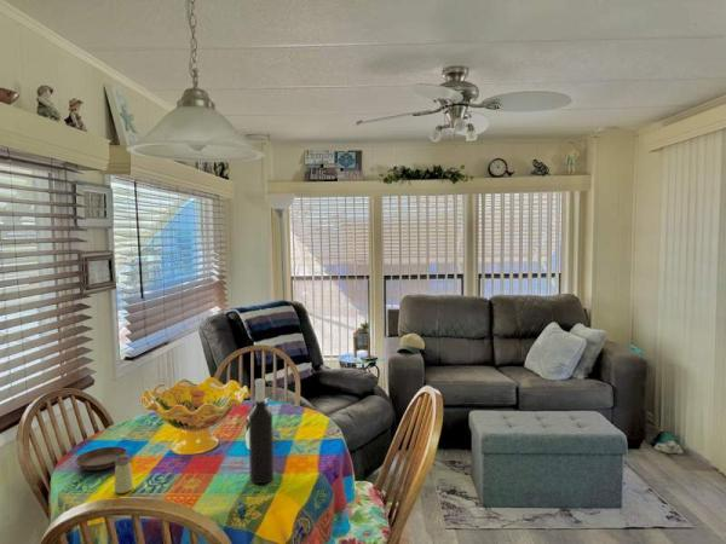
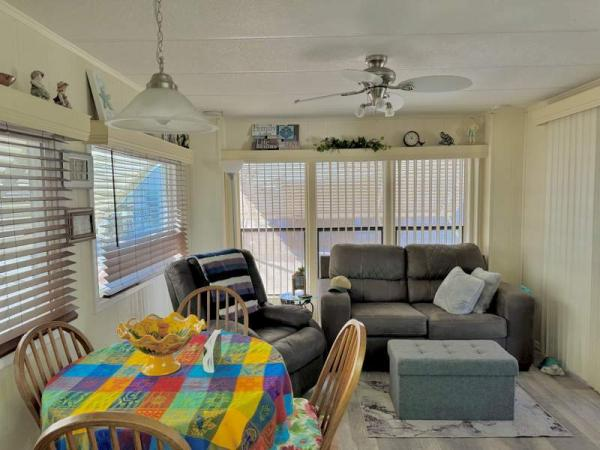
- saucer (102, 459)
- saltshaker (122, 473)
- wine bottle (260, 429)
